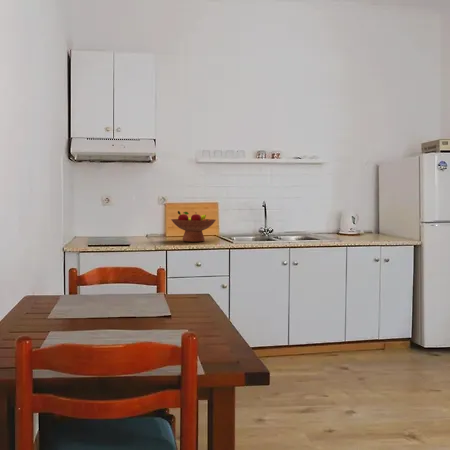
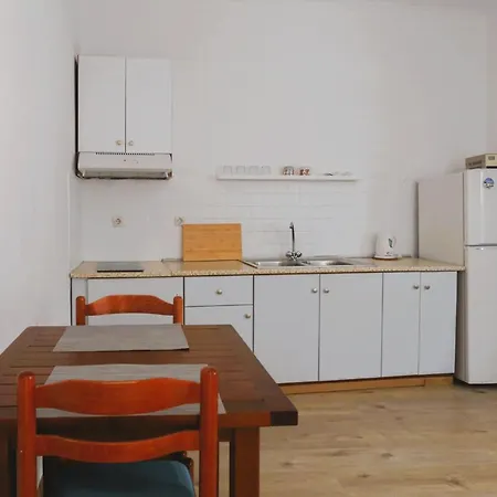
- fruit bowl (193, 226)
